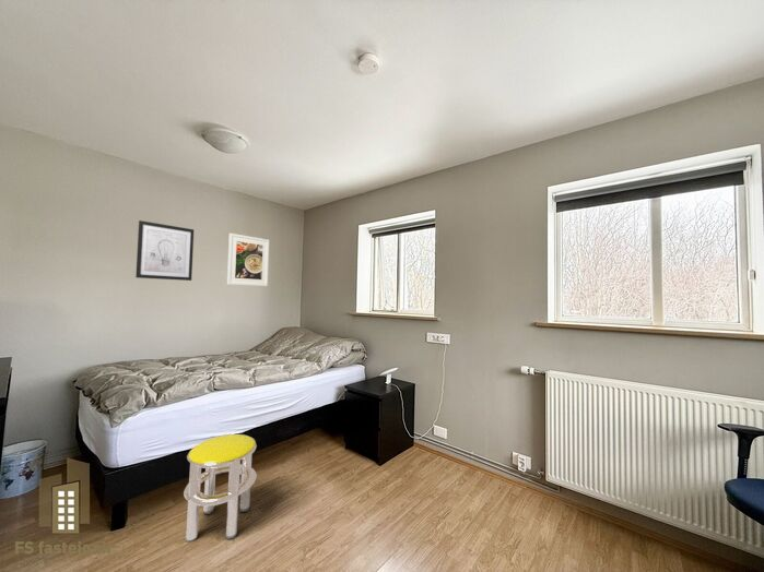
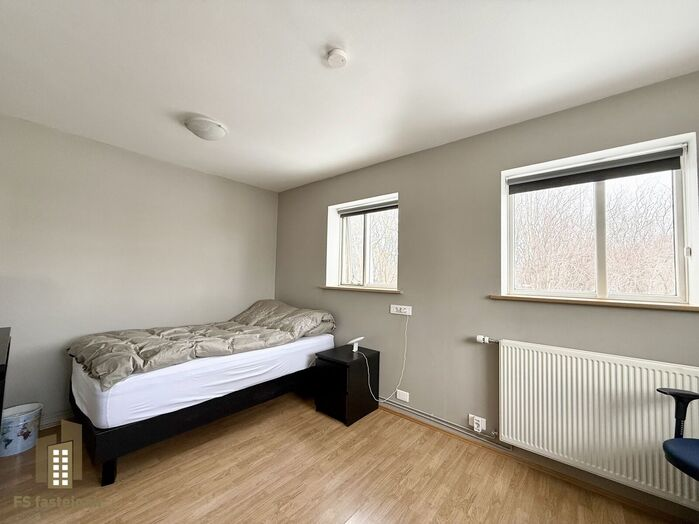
- wall art (166, 252)
- stool (228, 482)
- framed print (249, 261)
